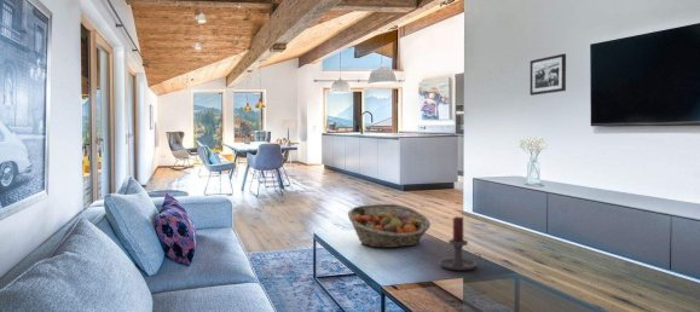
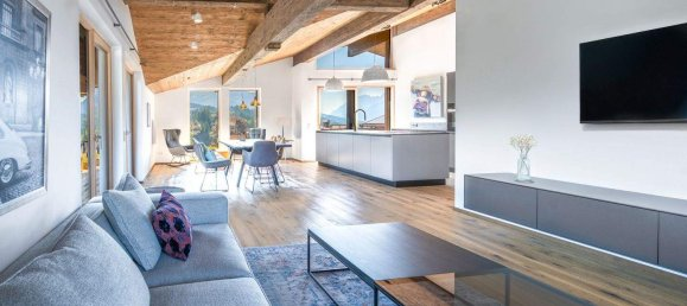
- picture frame (546, 75)
- fruit basket (388, 224)
- candle holder (462, 241)
